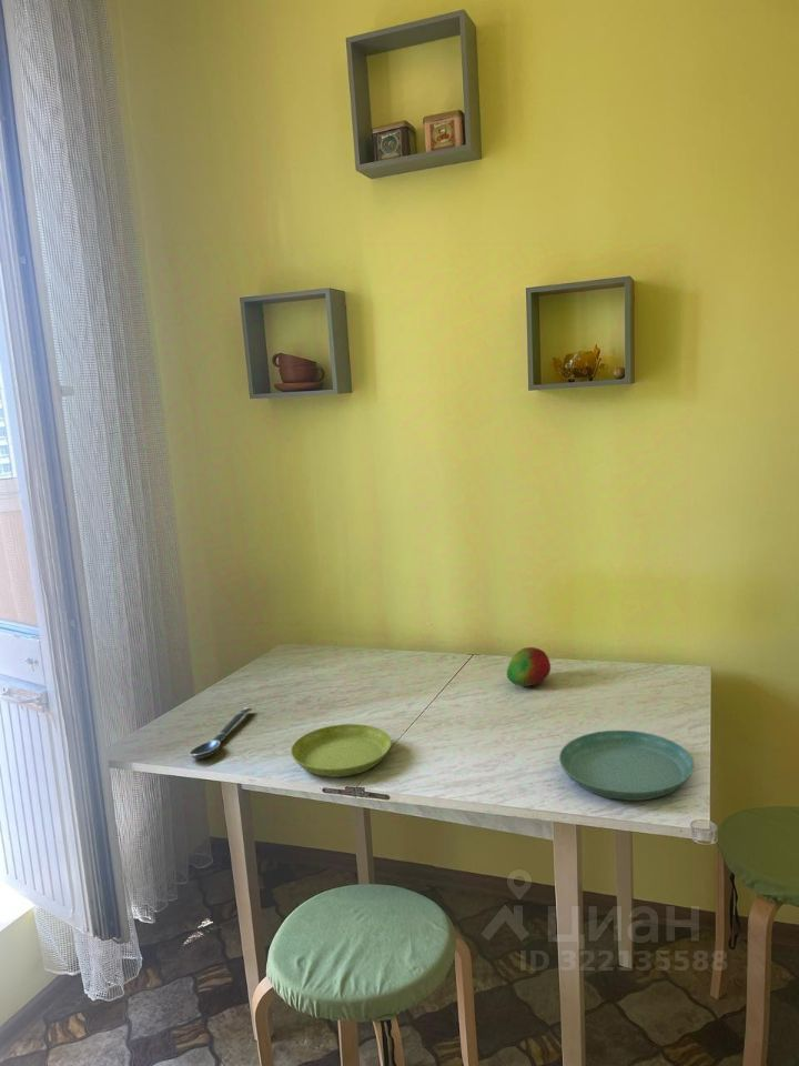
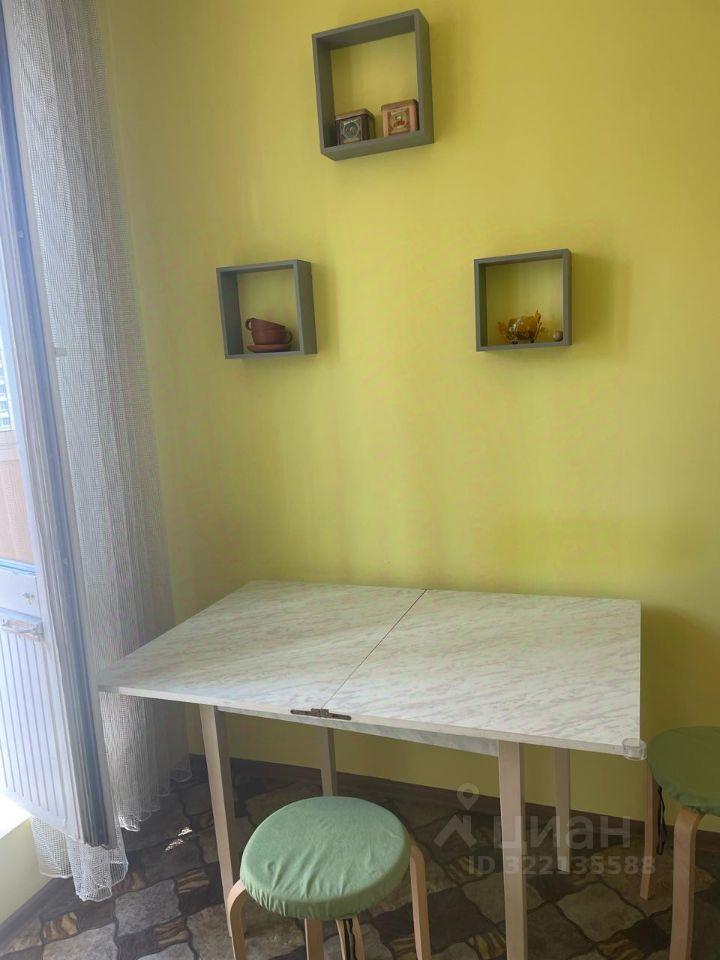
- saucer (341, 752)
- fruit (528, 666)
- spoon (225, 731)
- saucer (625, 766)
